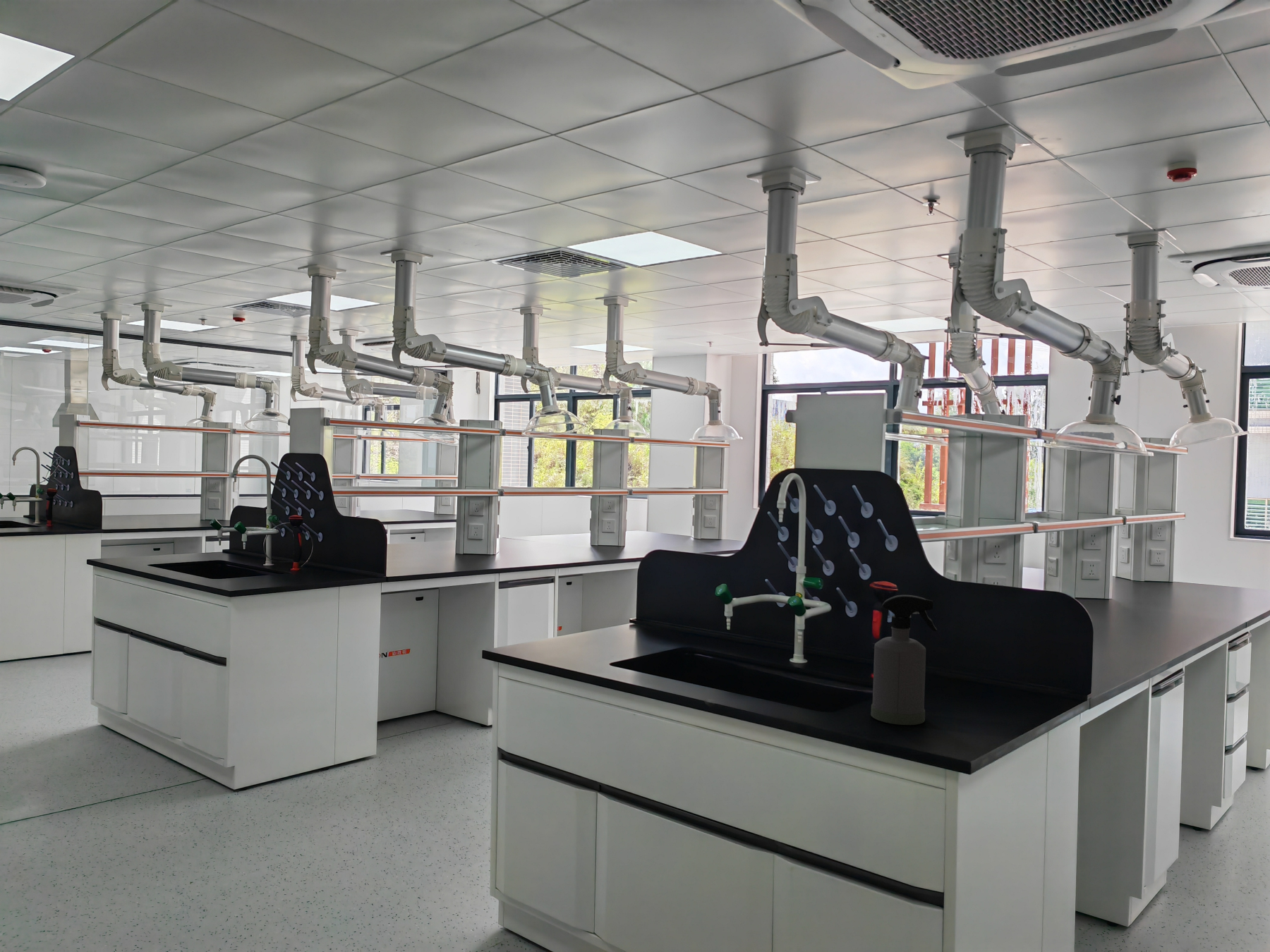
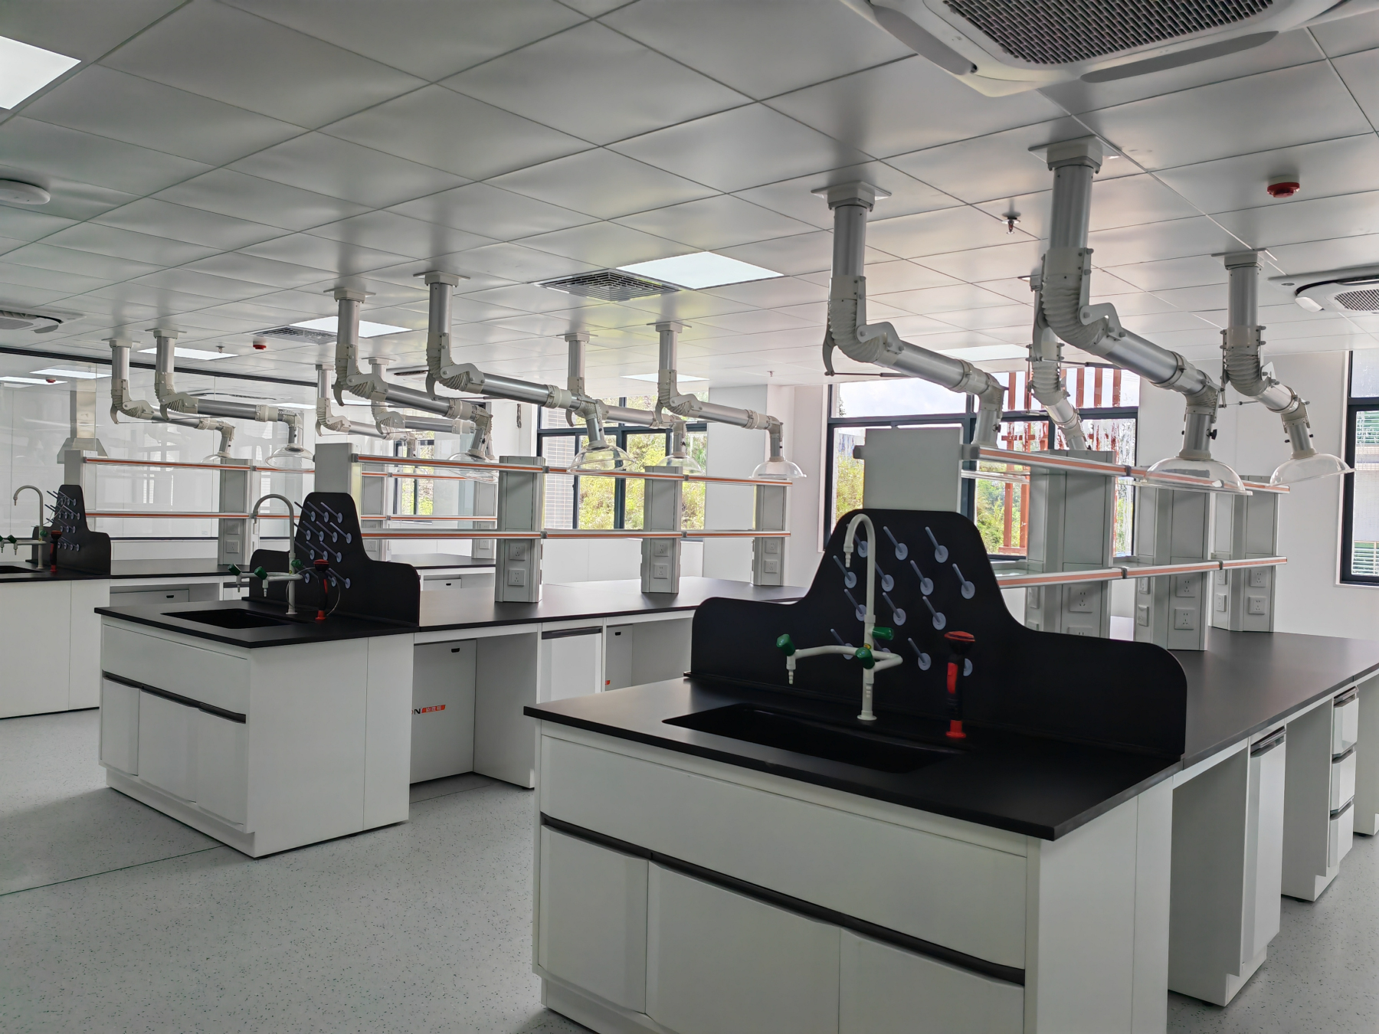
- spray bottle (904, 657)
